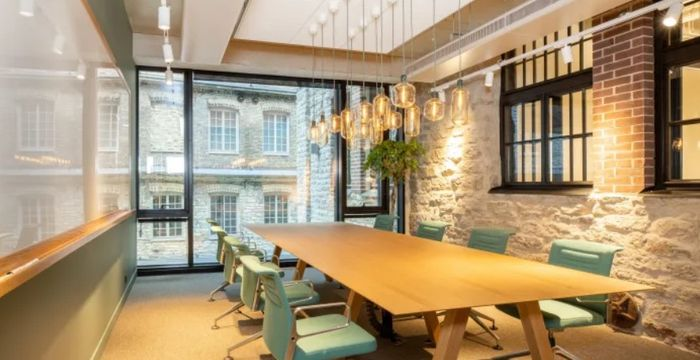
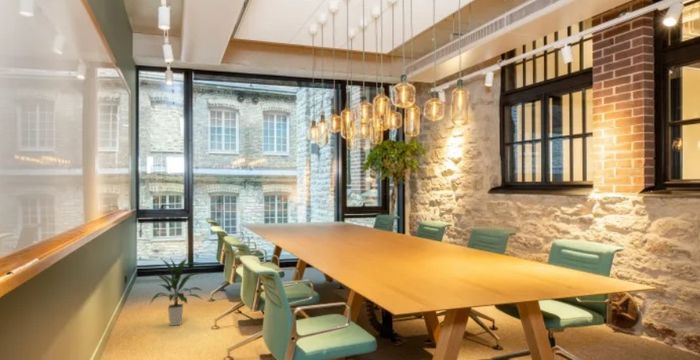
+ indoor plant (176, 289)
